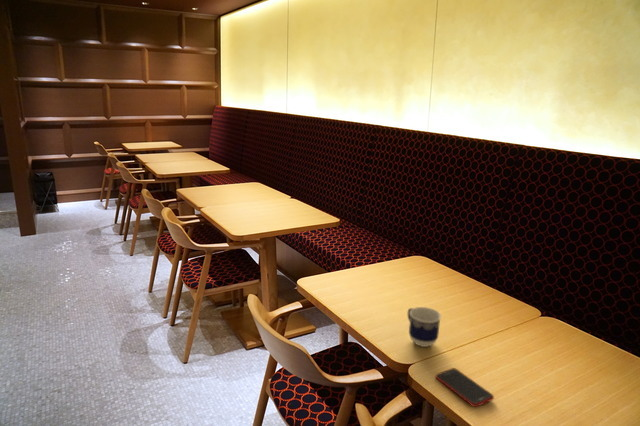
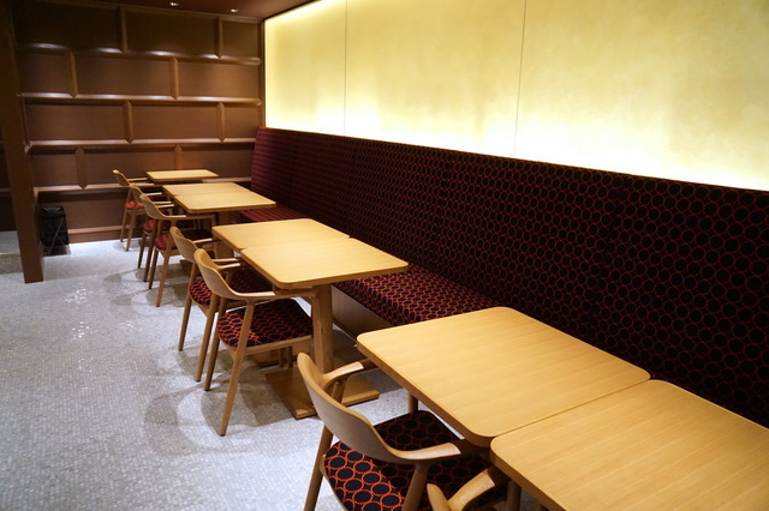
- cup (420, 326)
- cell phone (463, 386)
